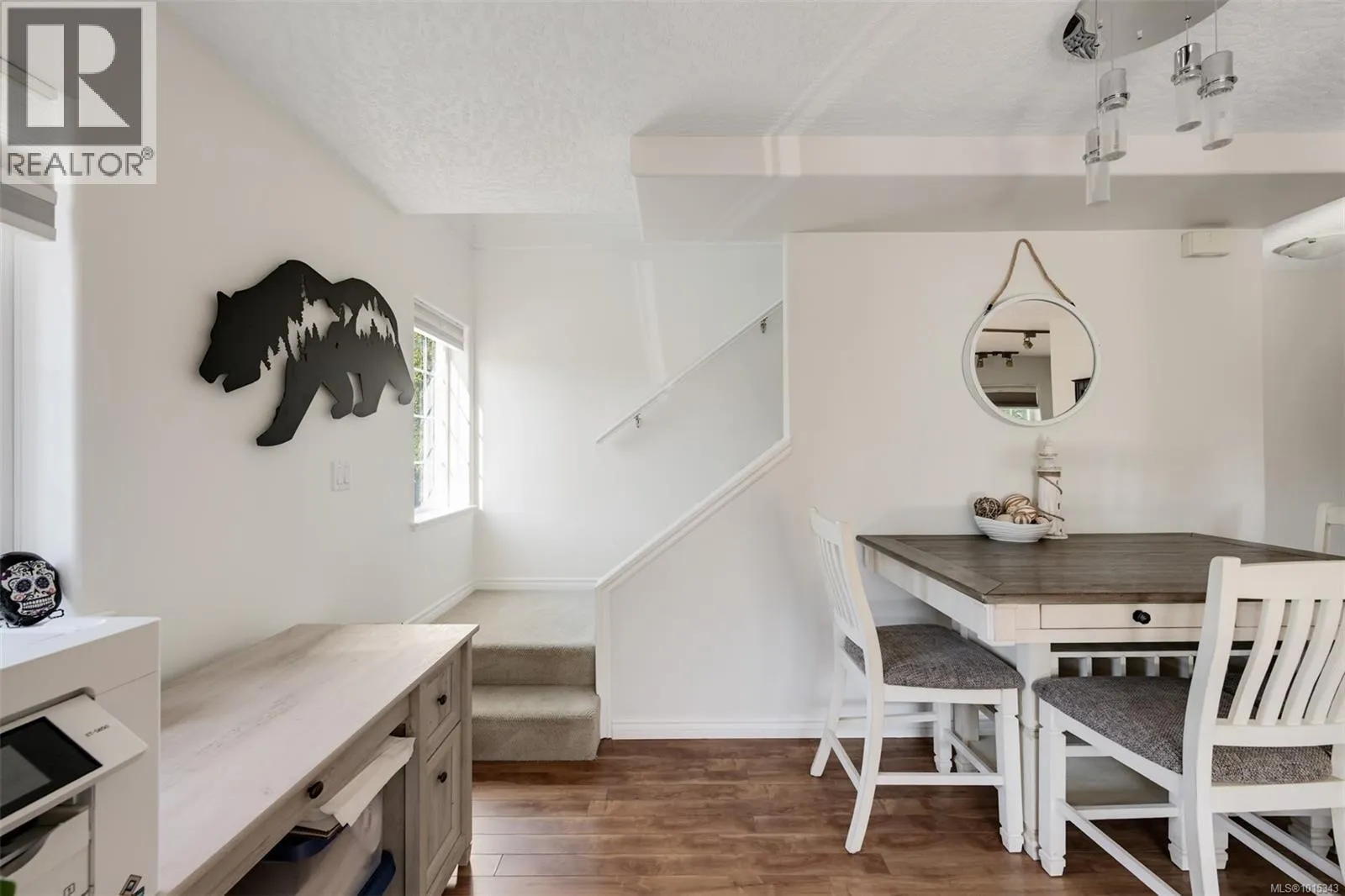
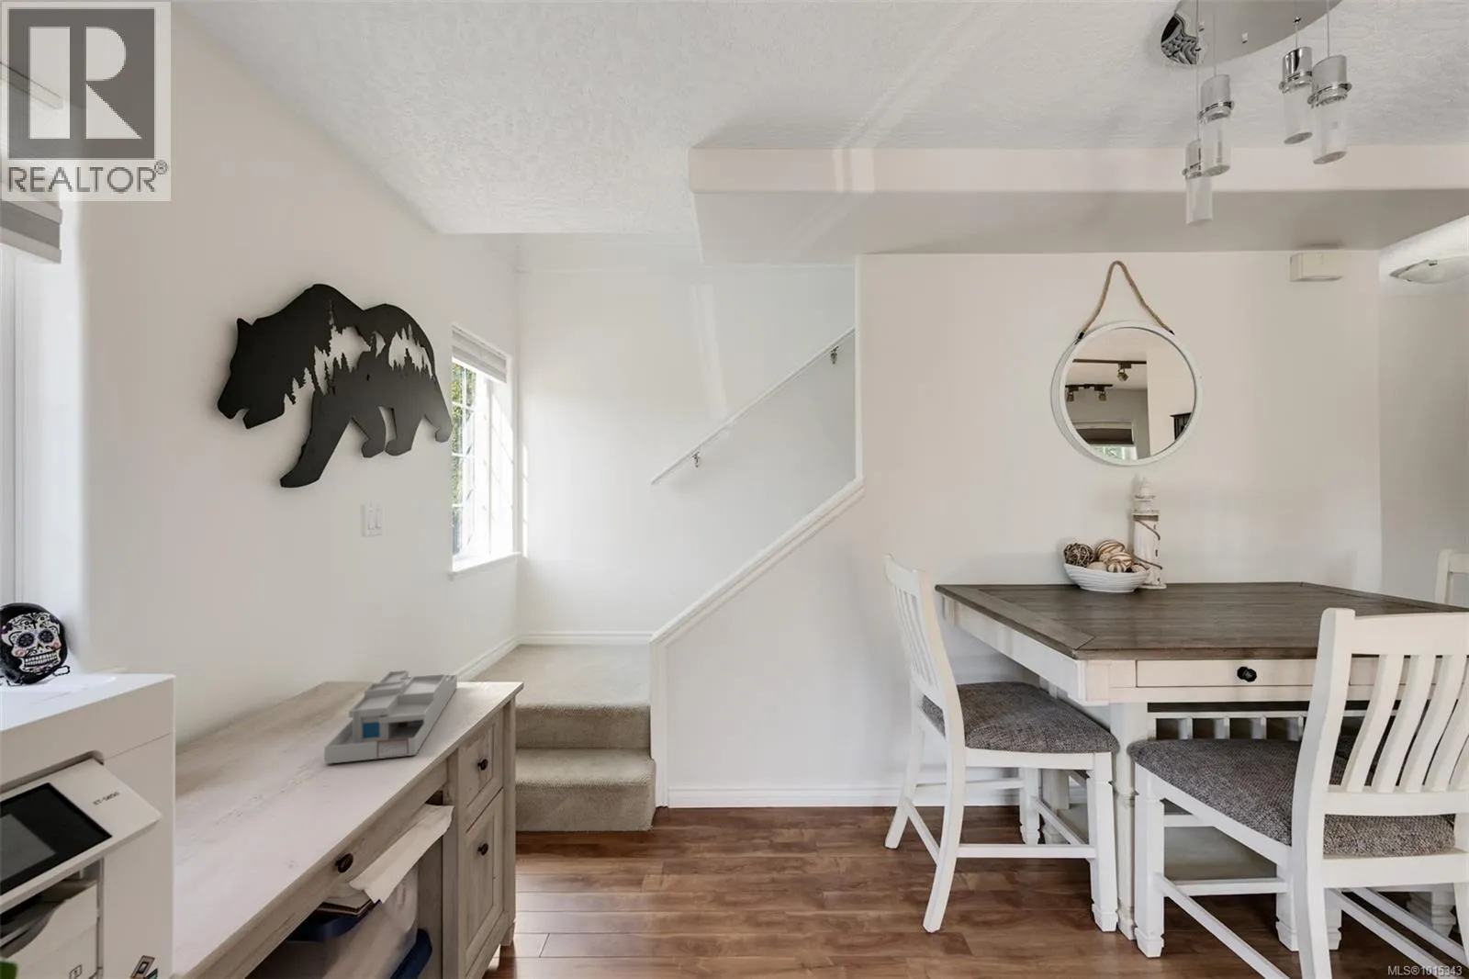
+ desk organizer (401, 700)
